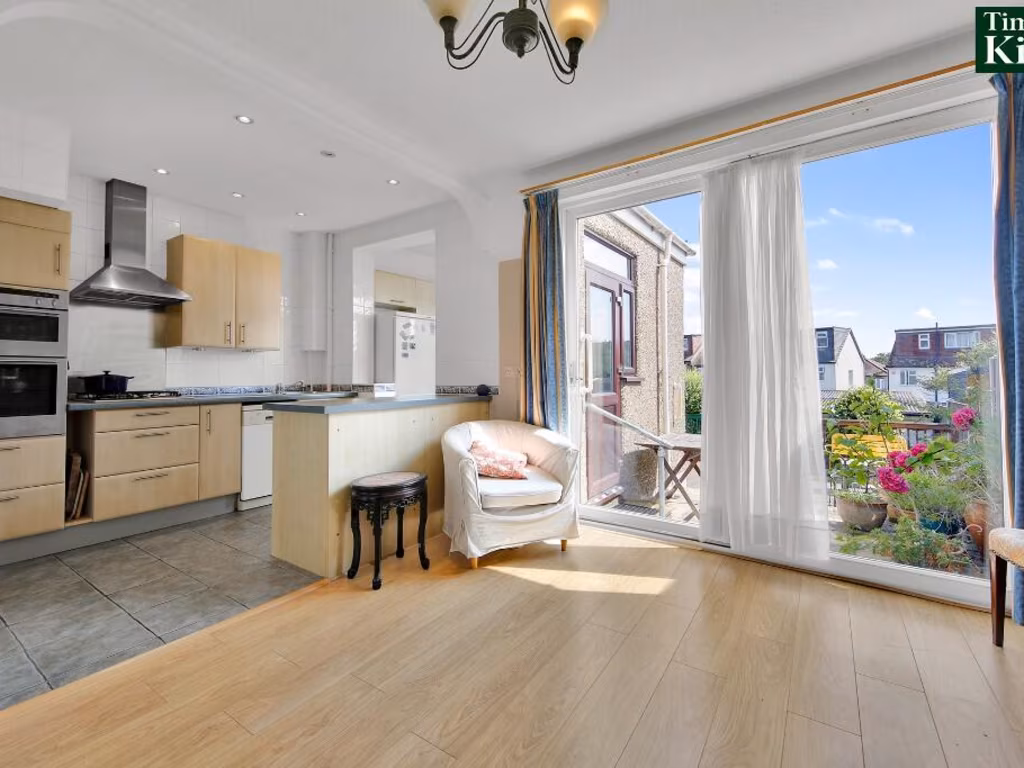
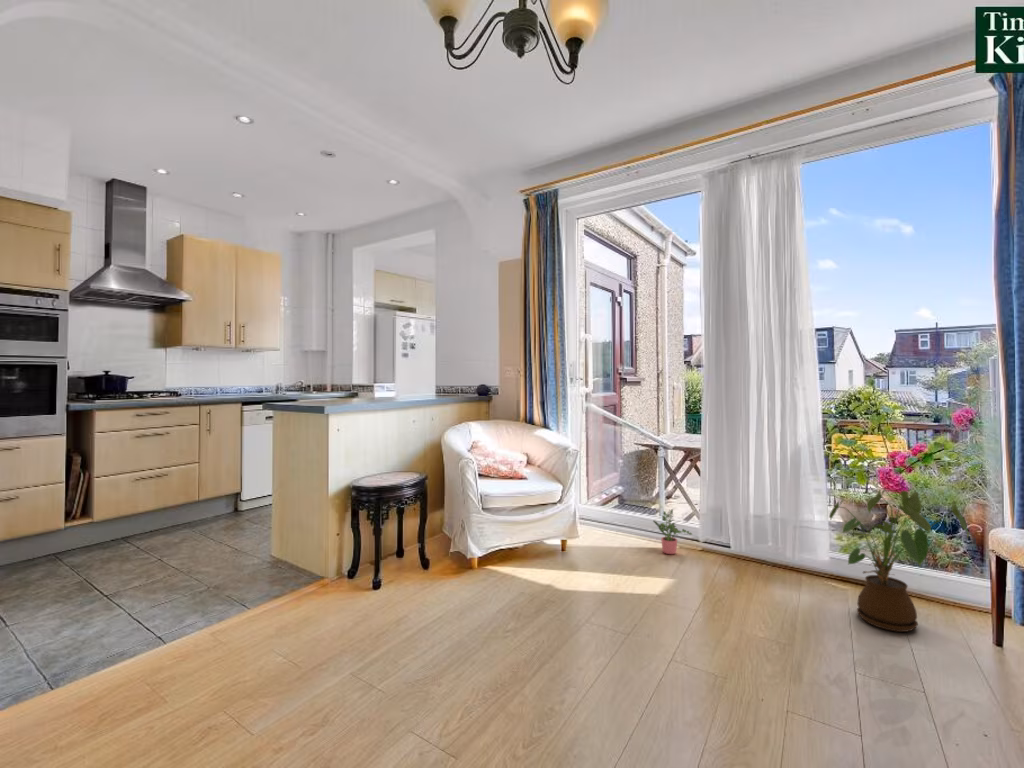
+ potted plant (673, 532)
+ house plant (894, 560)
